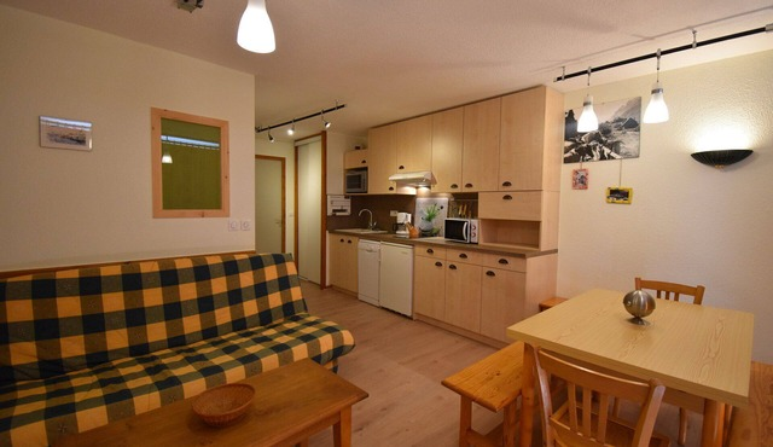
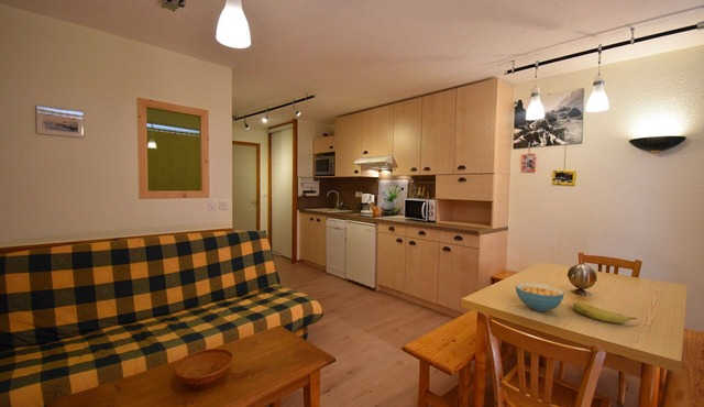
+ cereal bowl (538, 298)
+ fruit (602, 310)
